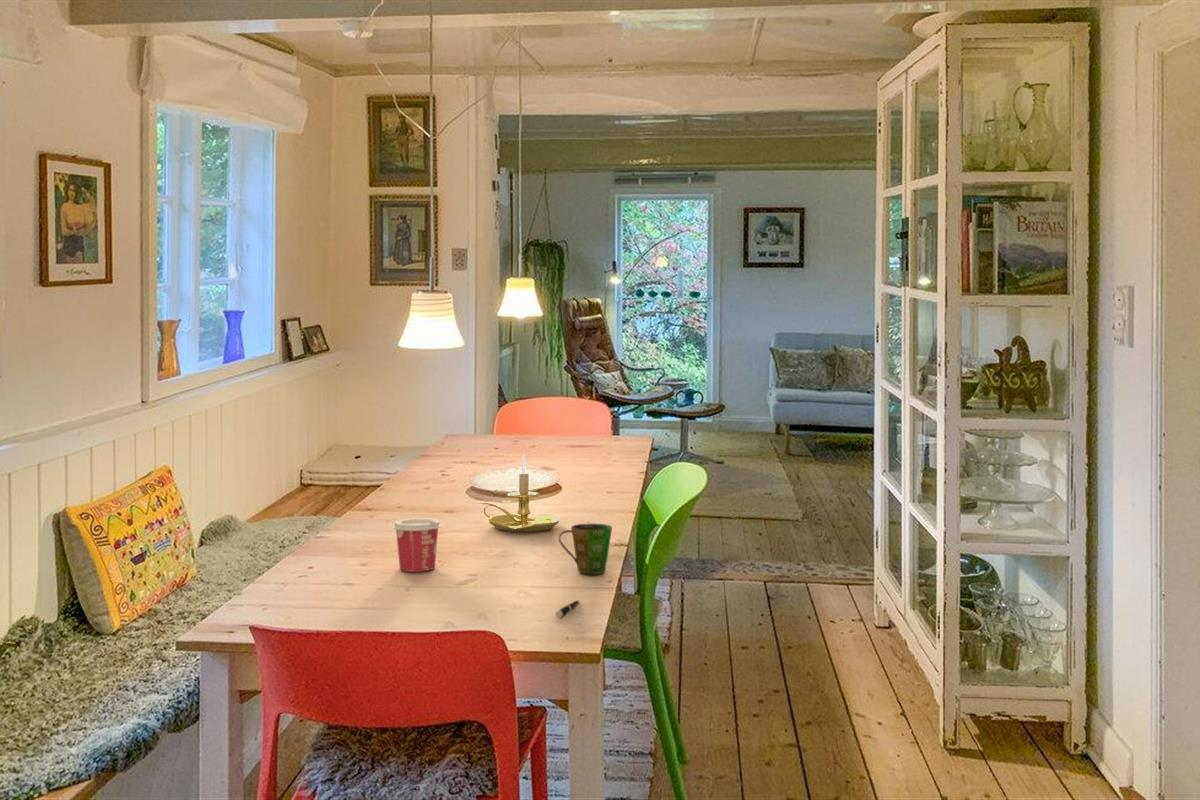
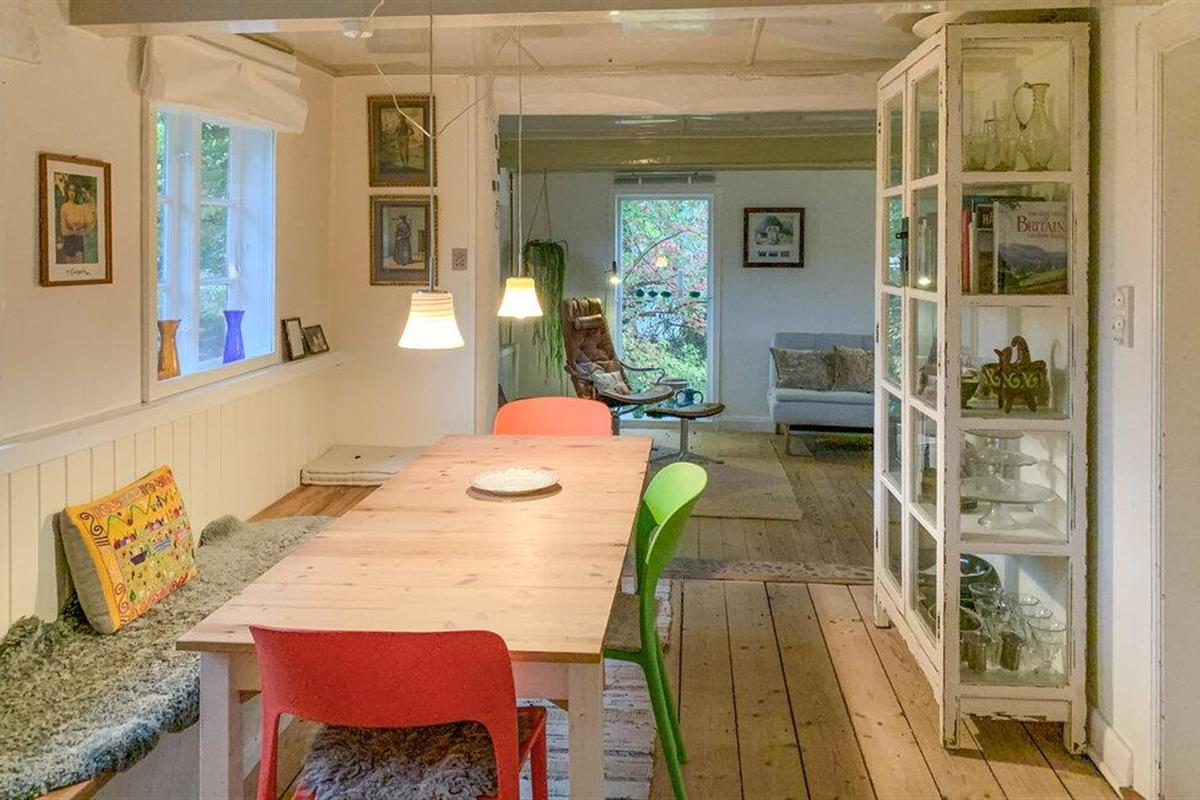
- pen (569, 606)
- cup (417, 544)
- candle holder (519, 490)
- cup (585, 549)
